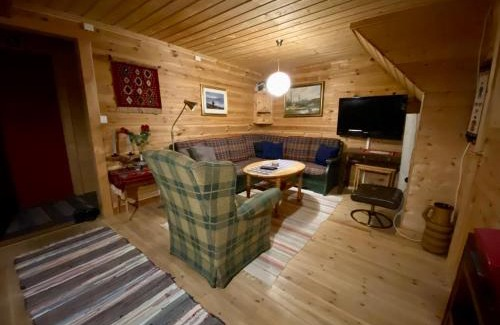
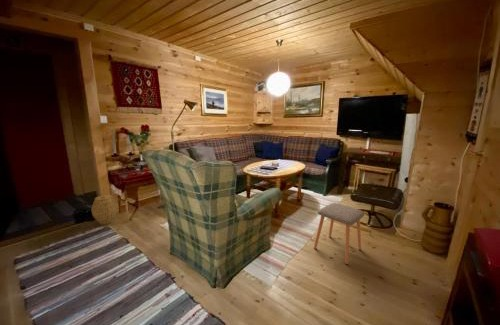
+ woven basket (105, 208)
+ stool (346, 229)
